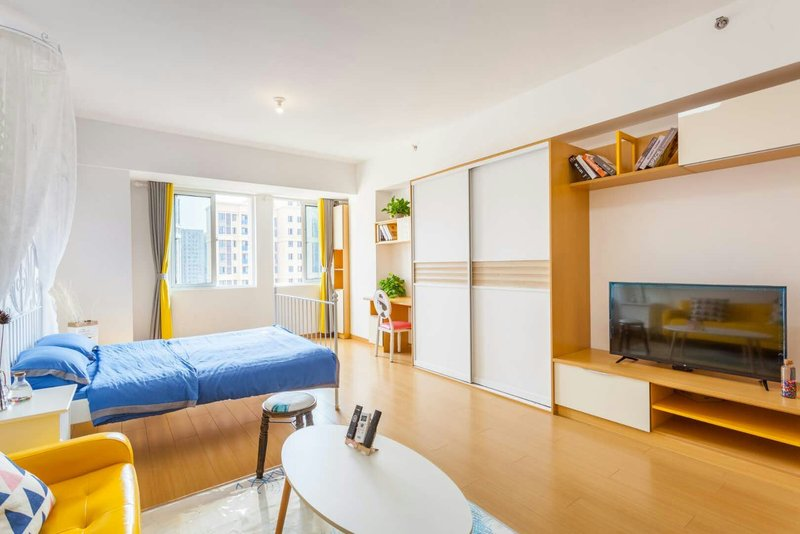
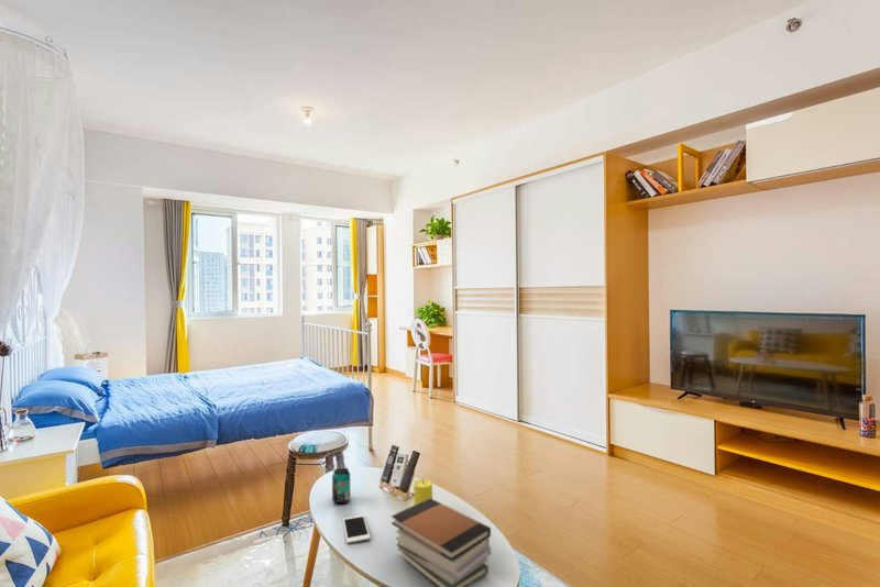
+ cell phone (355, 528)
+ candle (421, 495)
+ beverage can (341, 485)
+ book stack (441, 543)
